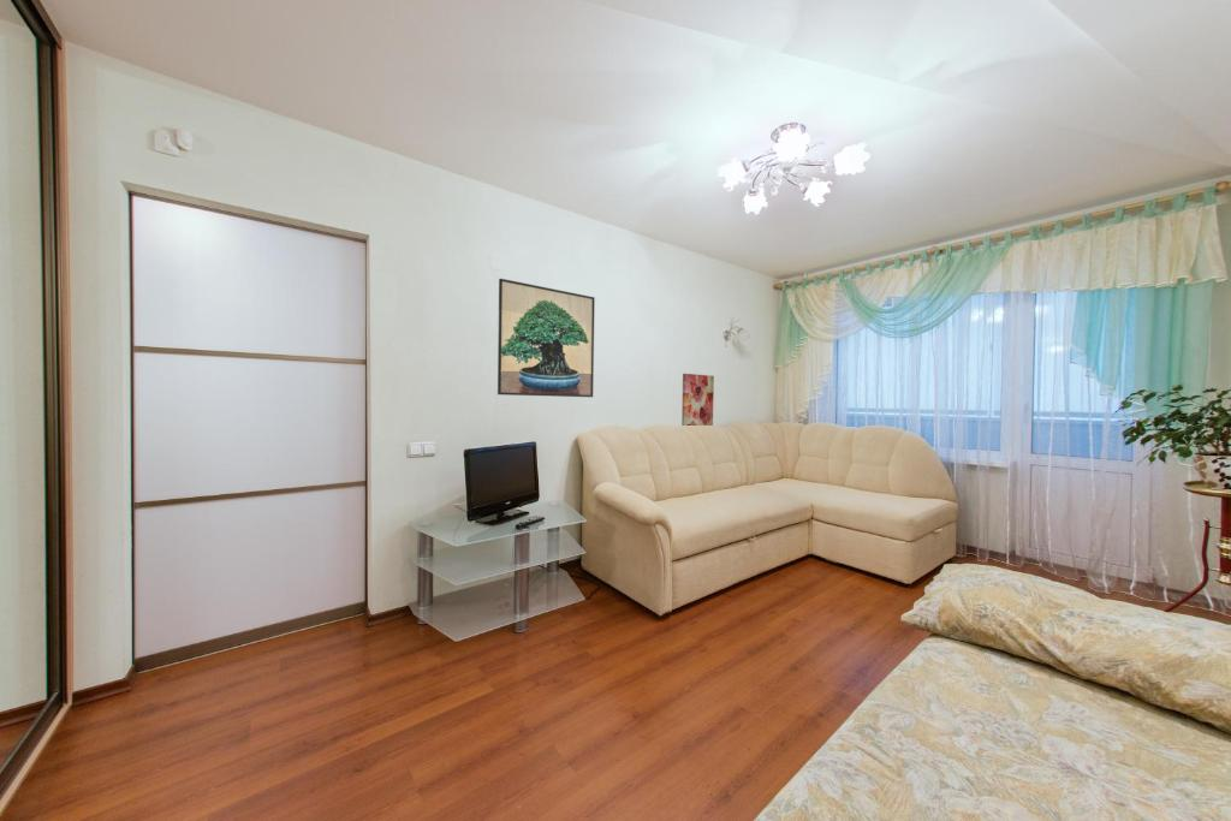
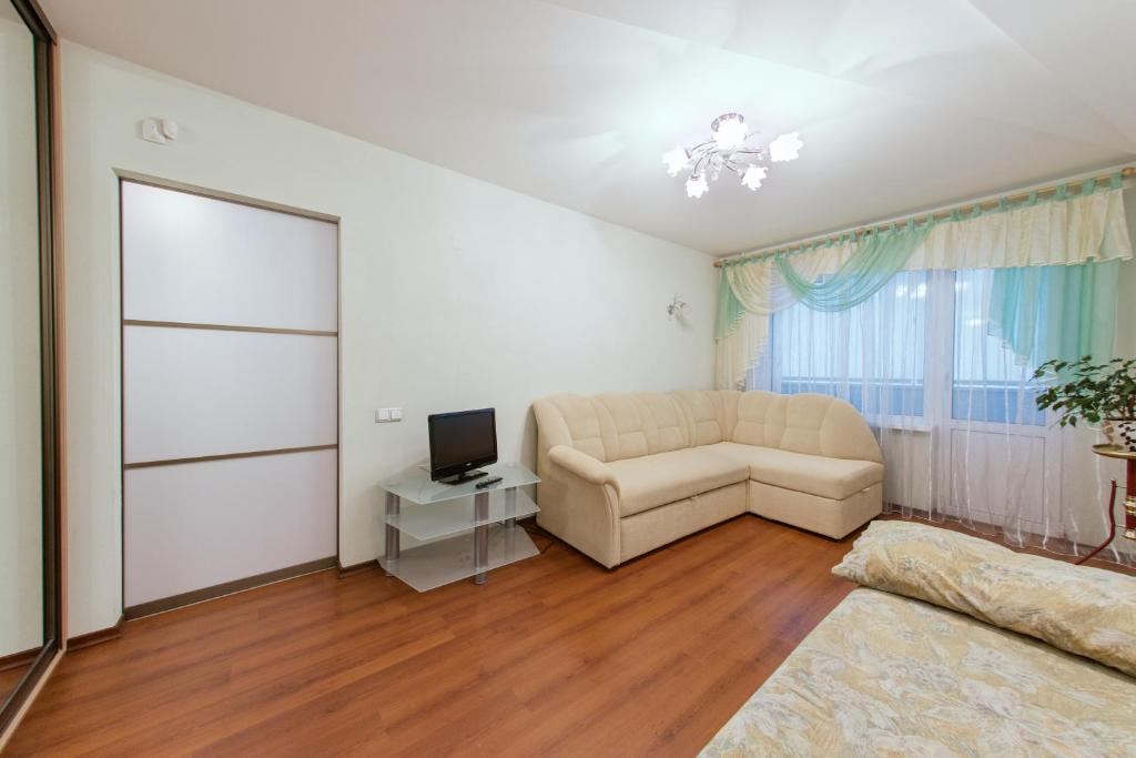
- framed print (549, 341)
- wall art (697, 401)
